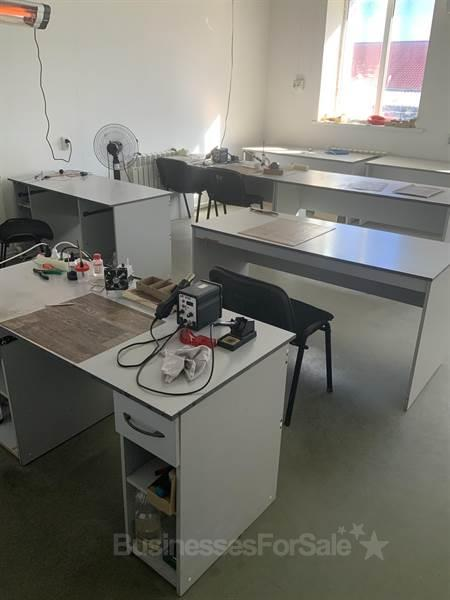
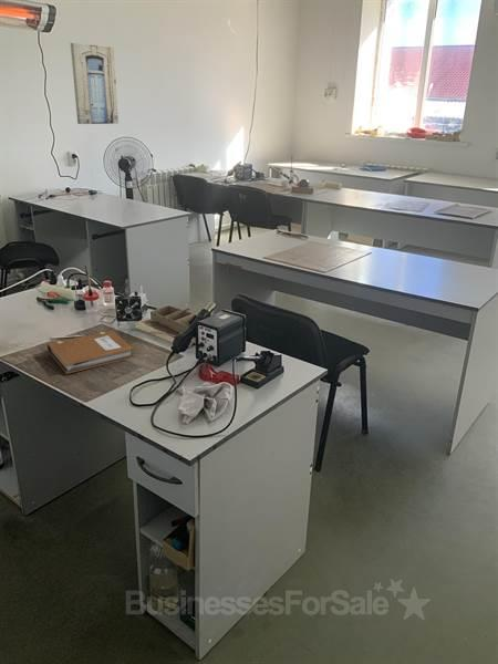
+ wall art (95, 85)
+ notebook (92, 349)
